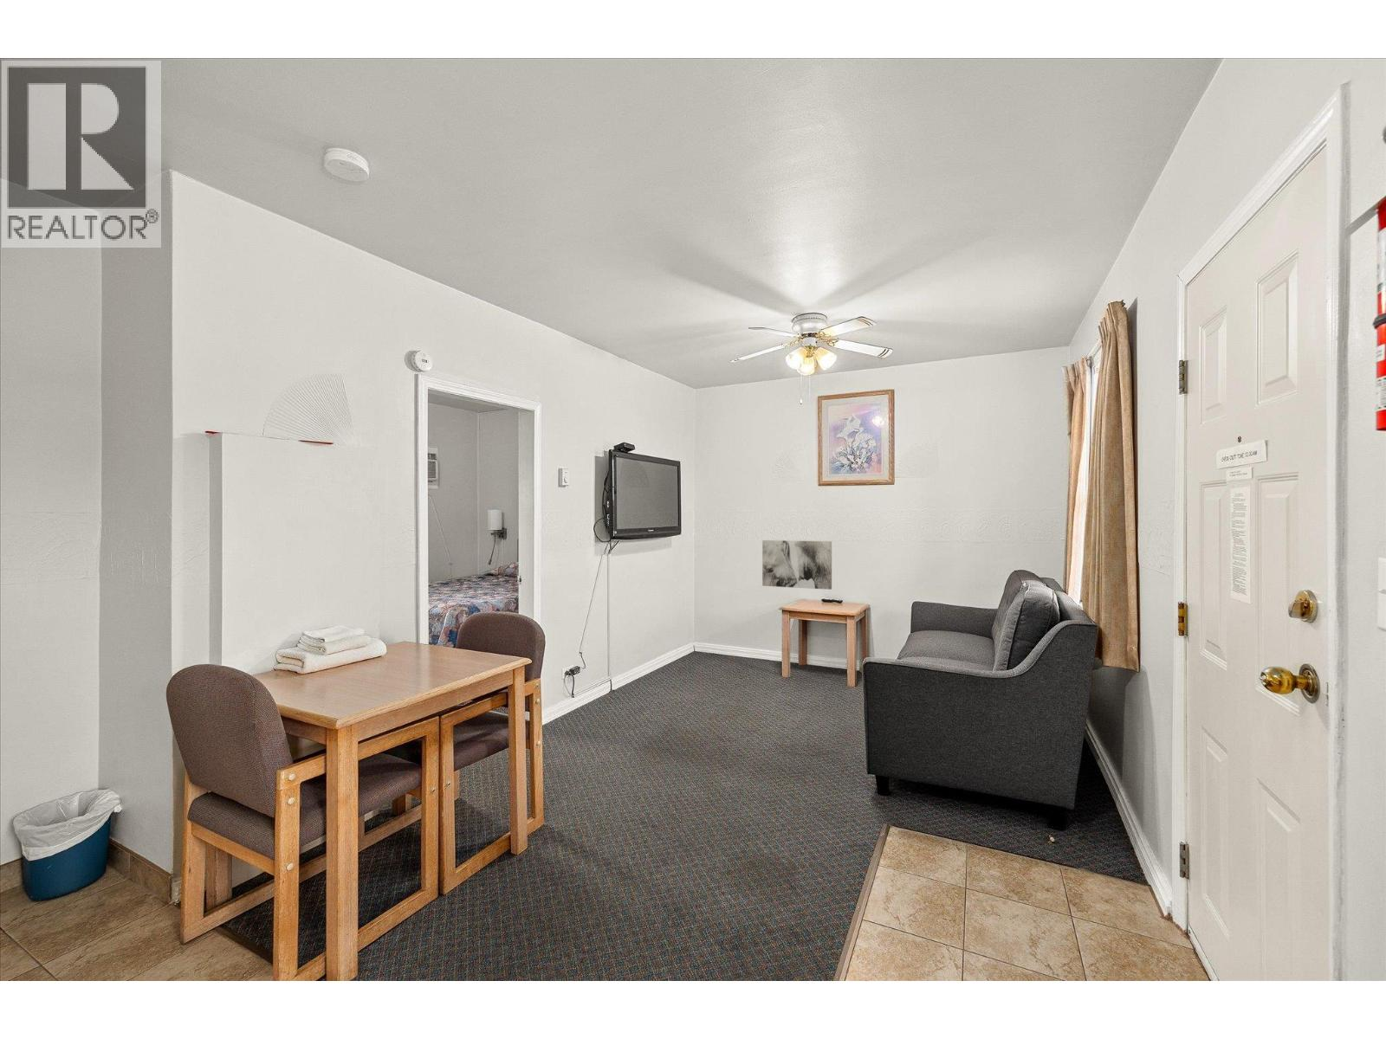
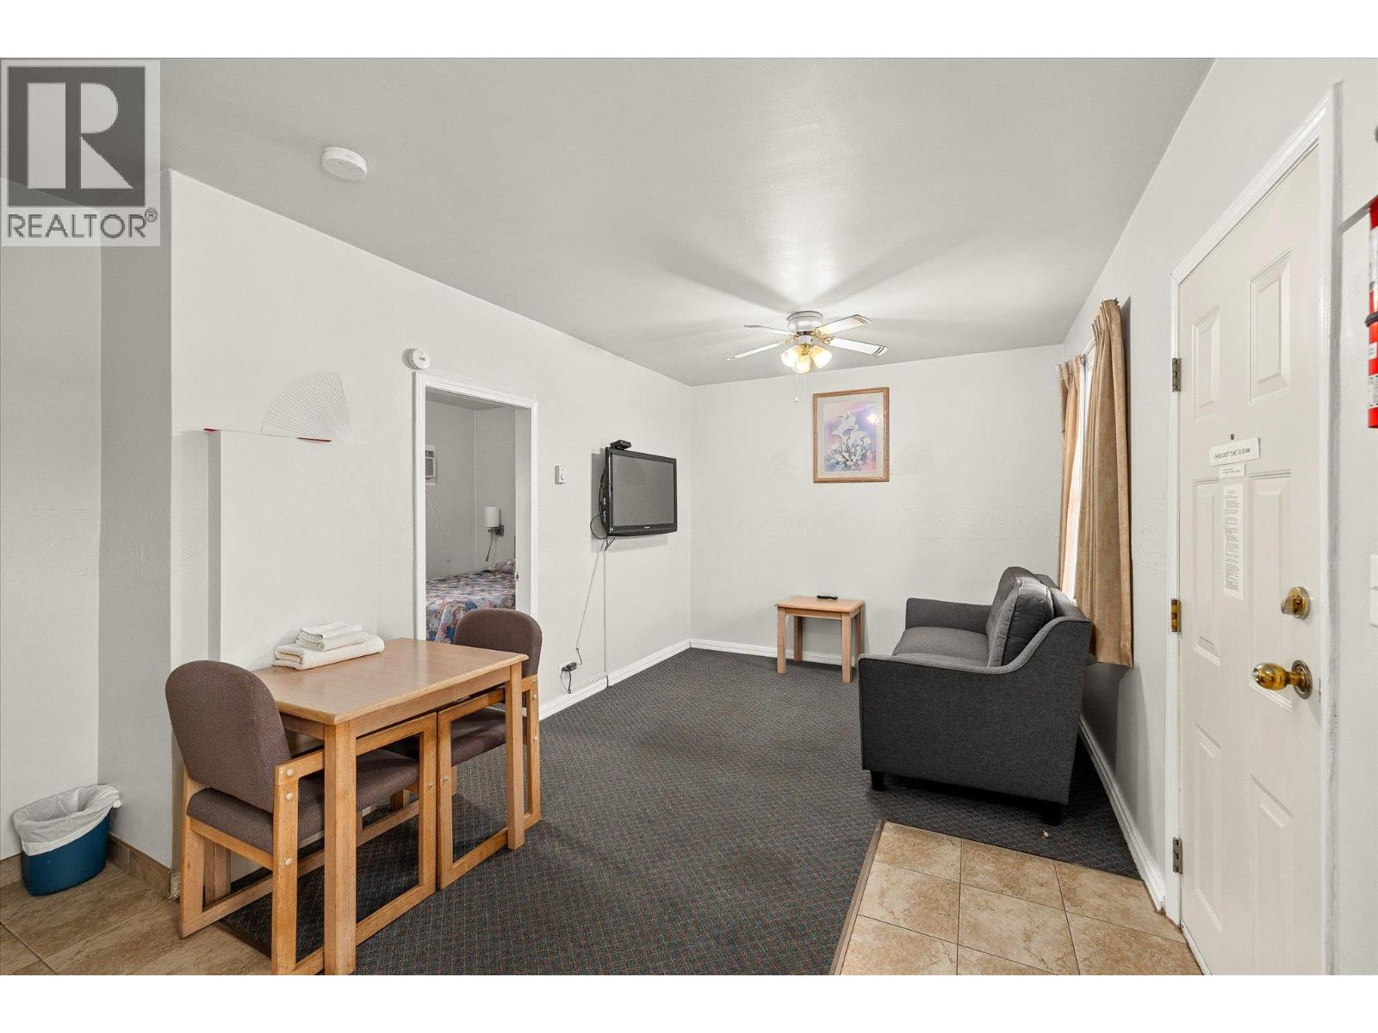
- wall art (796, 563)
